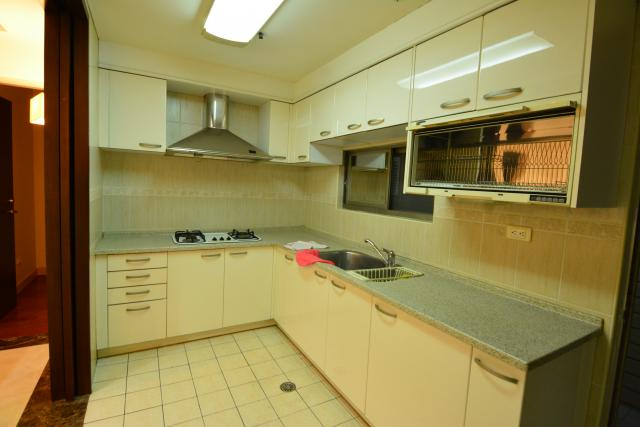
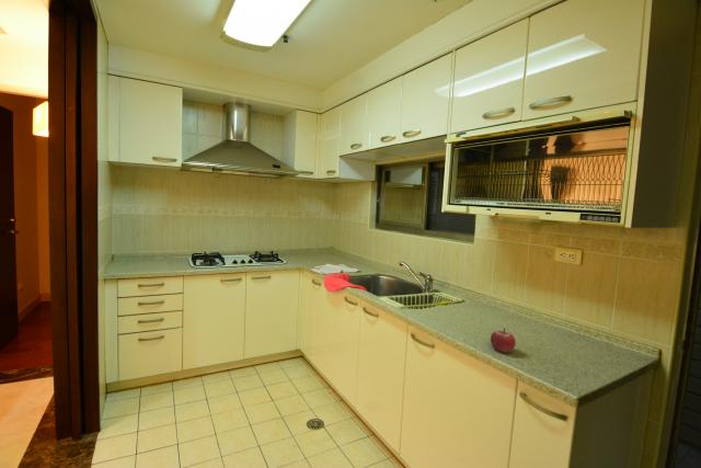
+ fruit (503, 339)
